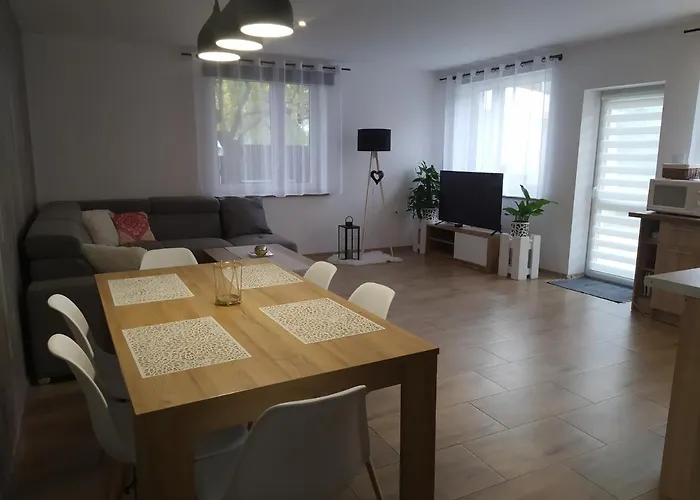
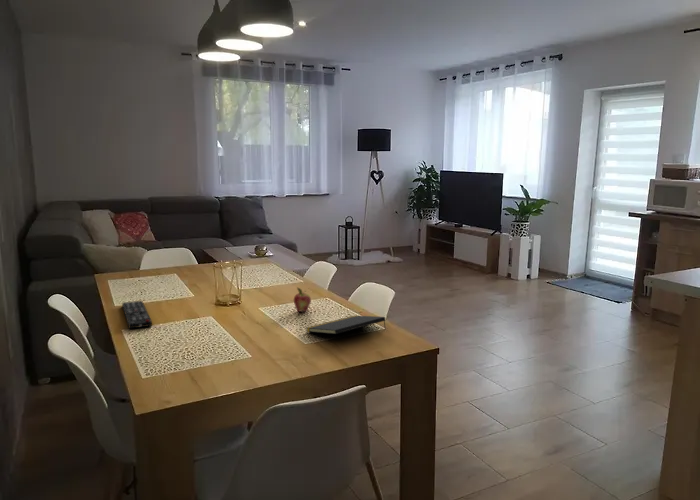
+ fruit (302, 298)
+ remote control (136, 313)
+ notepad (345, 324)
